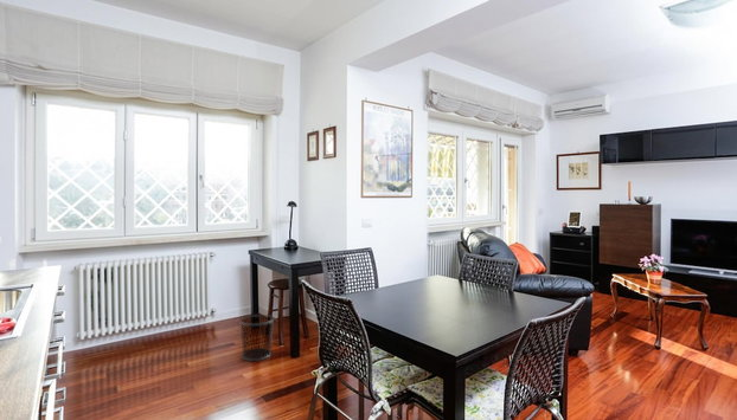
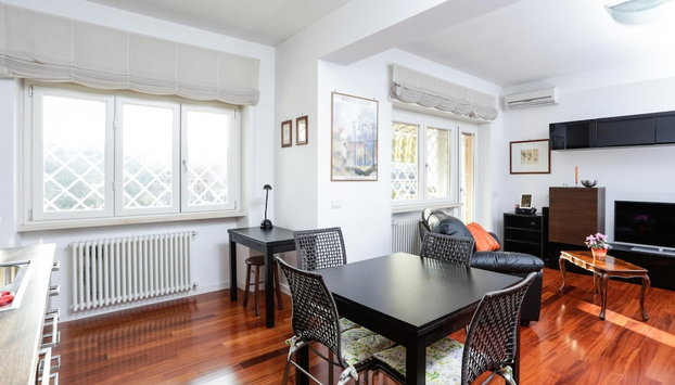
- waste bin (257, 336)
